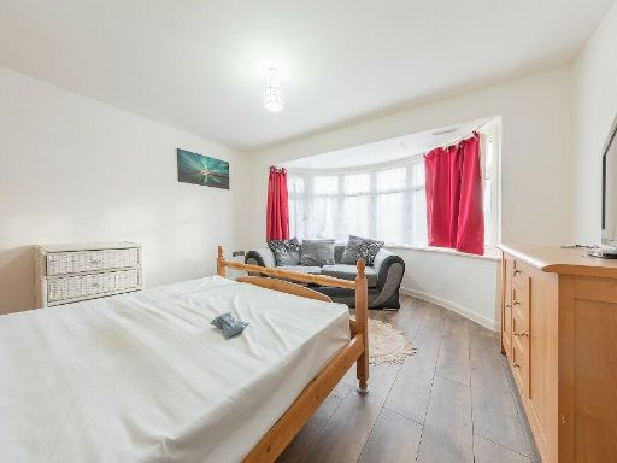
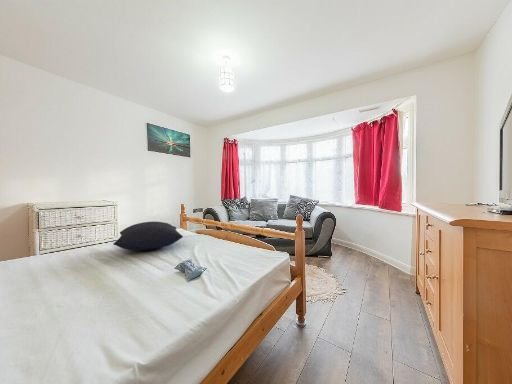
+ pillow (150, 235)
